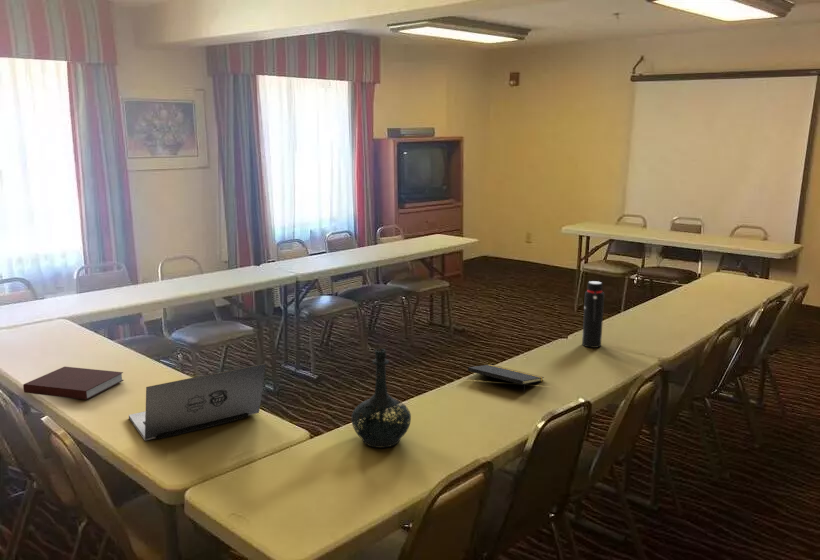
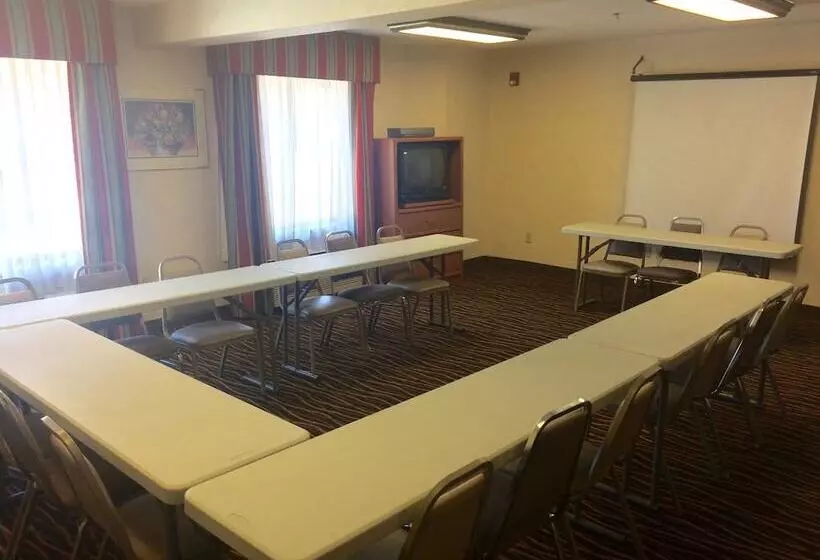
- notepad (505, 374)
- laptop (196, 392)
- notebook (74, 382)
- water bottle (593, 314)
- bottle (381, 395)
